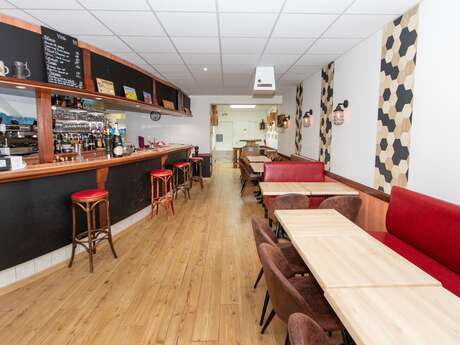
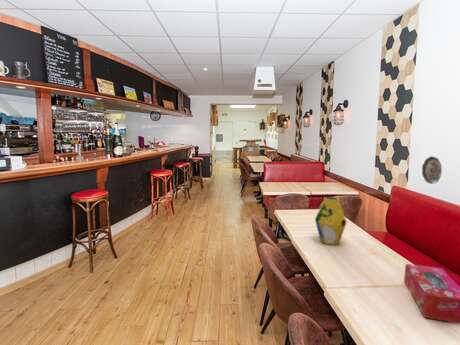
+ vase (330, 220)
+ tissue box (433, 290)
+ decorative plate (432, 170)
